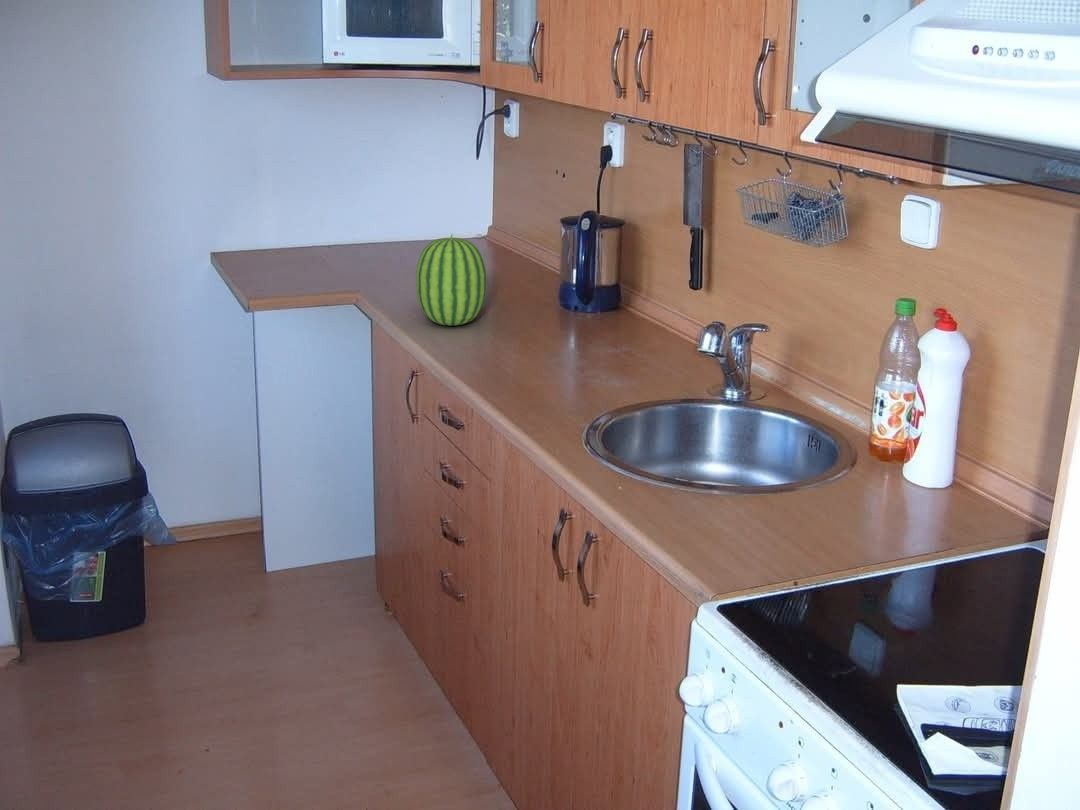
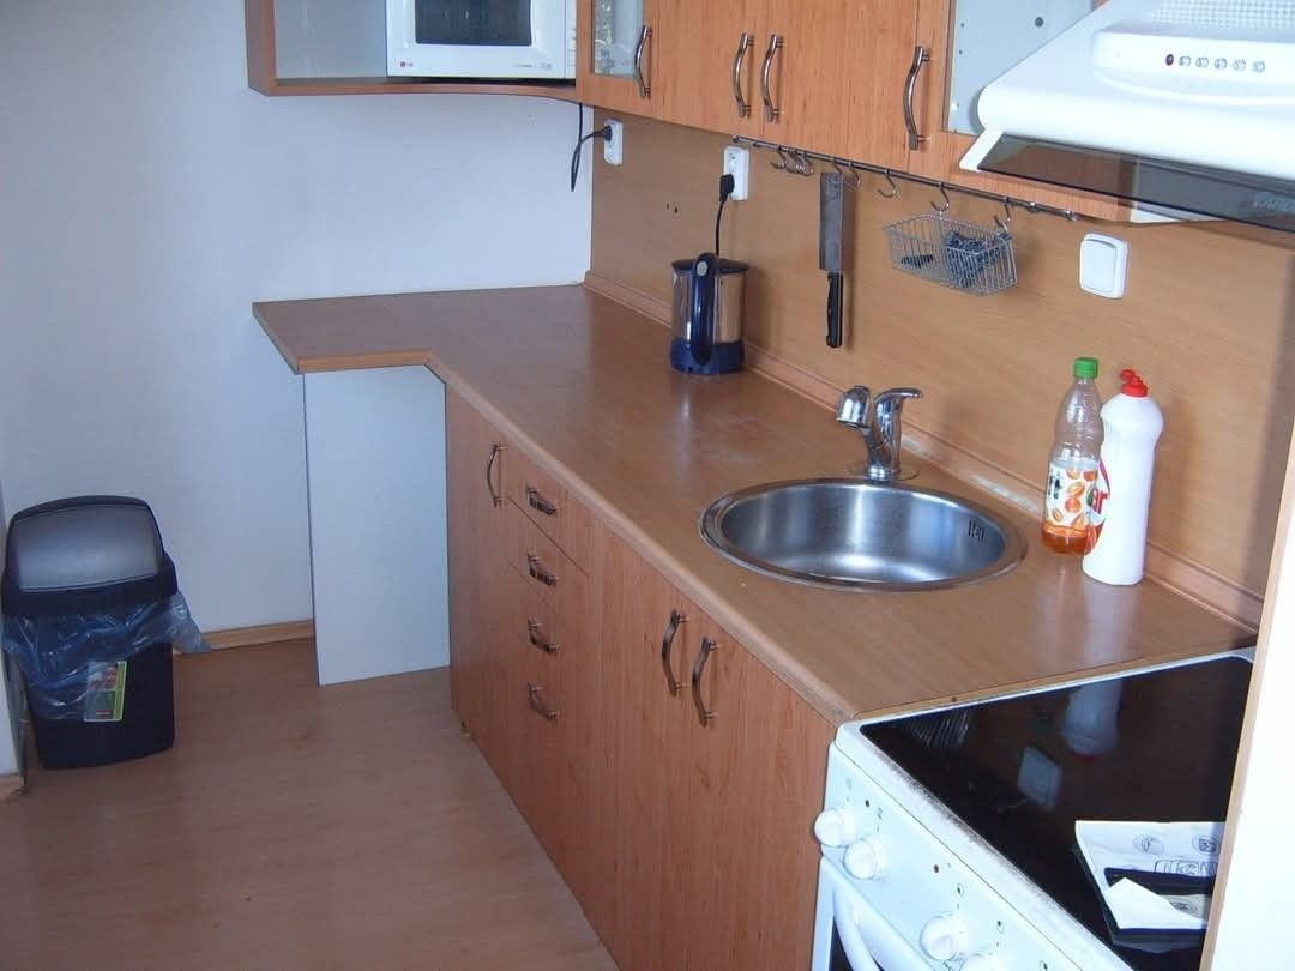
- fruit (451, 279)
